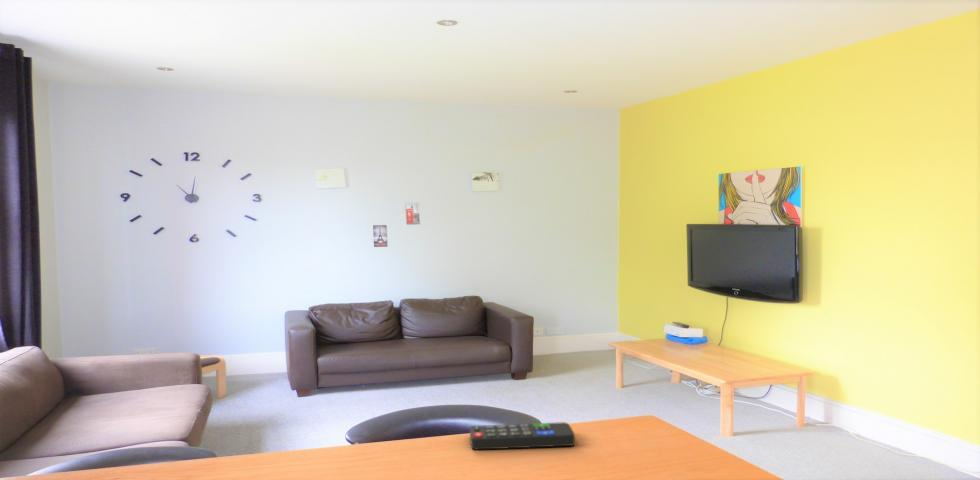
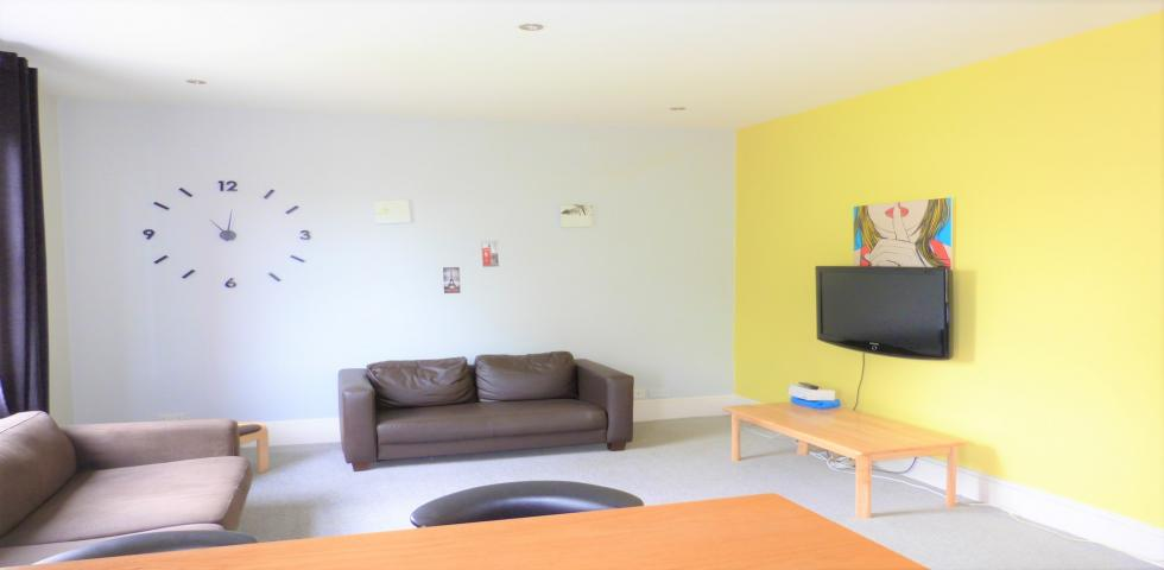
- remote control (521, 434)
